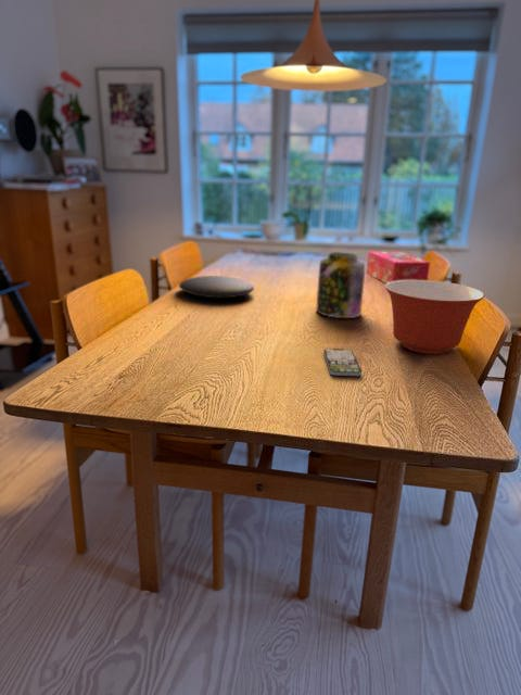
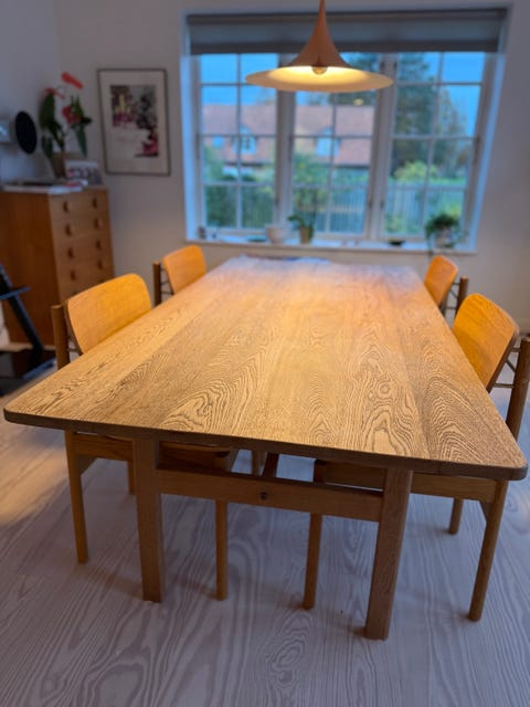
- jar (340, 283)
- mixing bowl (429, 318)
- plate (216, 286)
- smartphone (341, 361)
- tissue box (395, 267)
